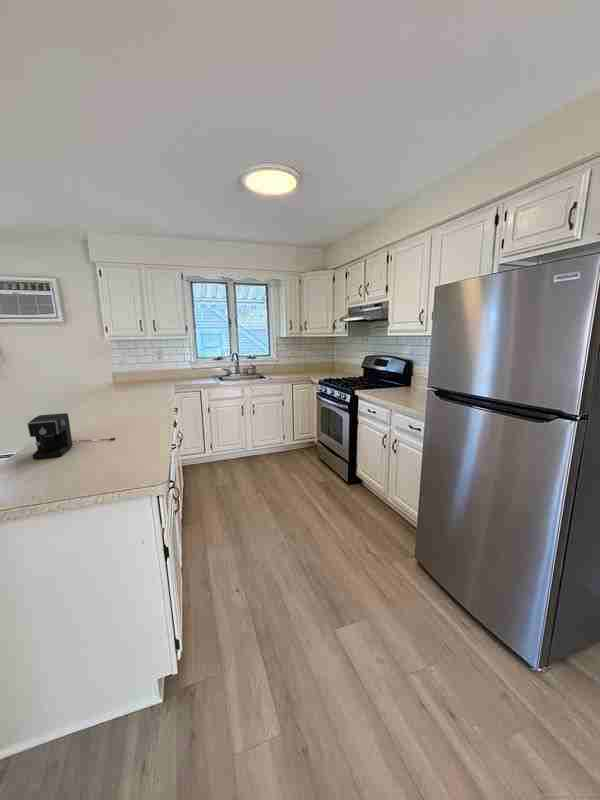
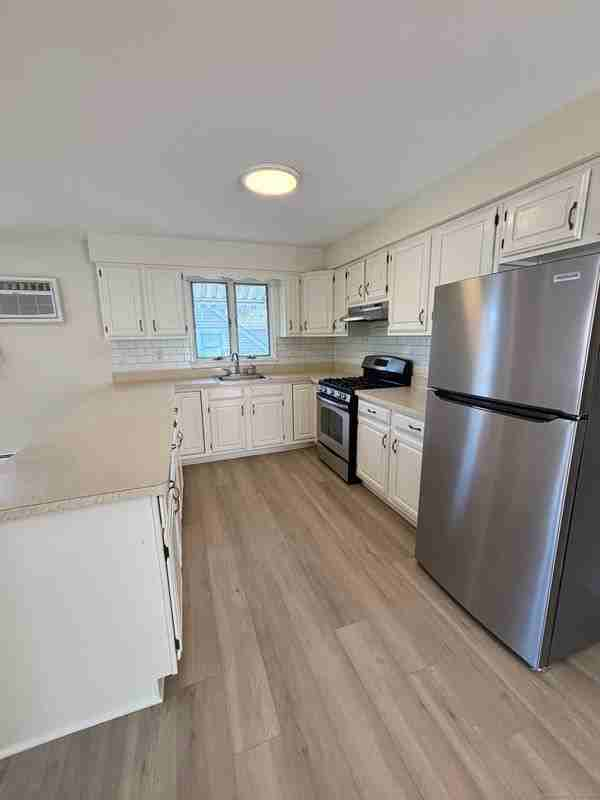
- coffee maker (70, 432)
